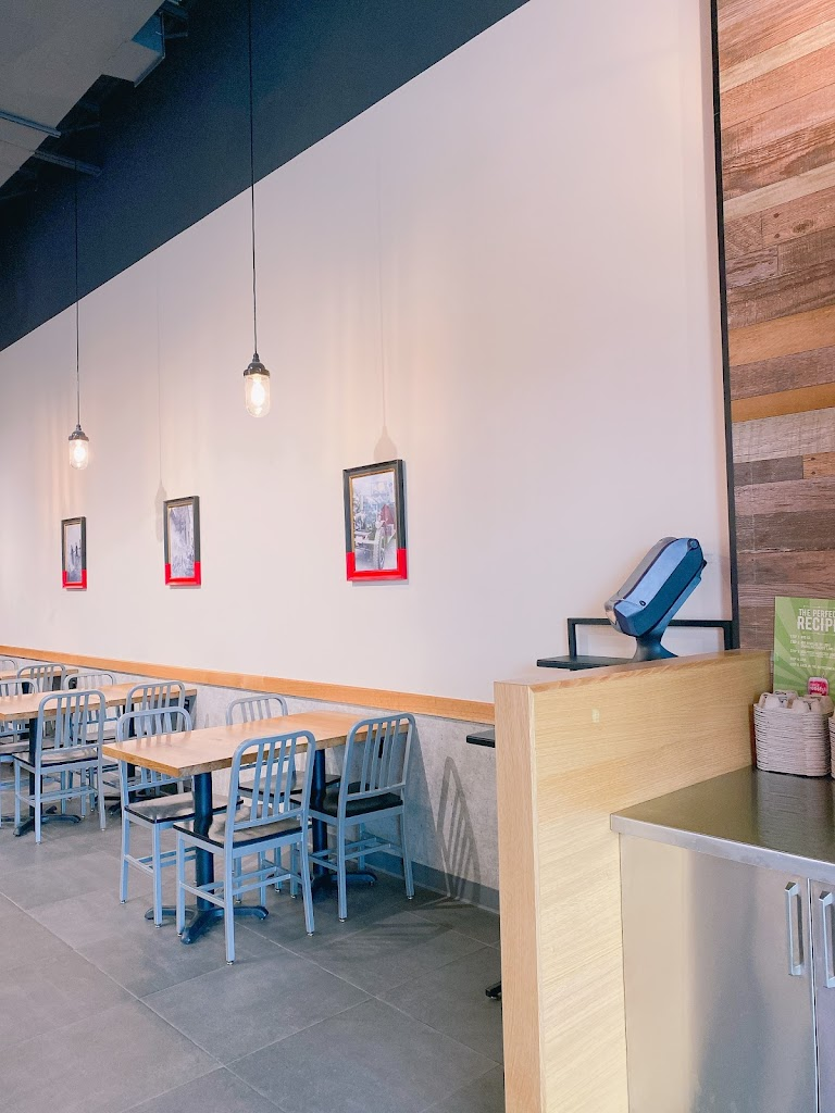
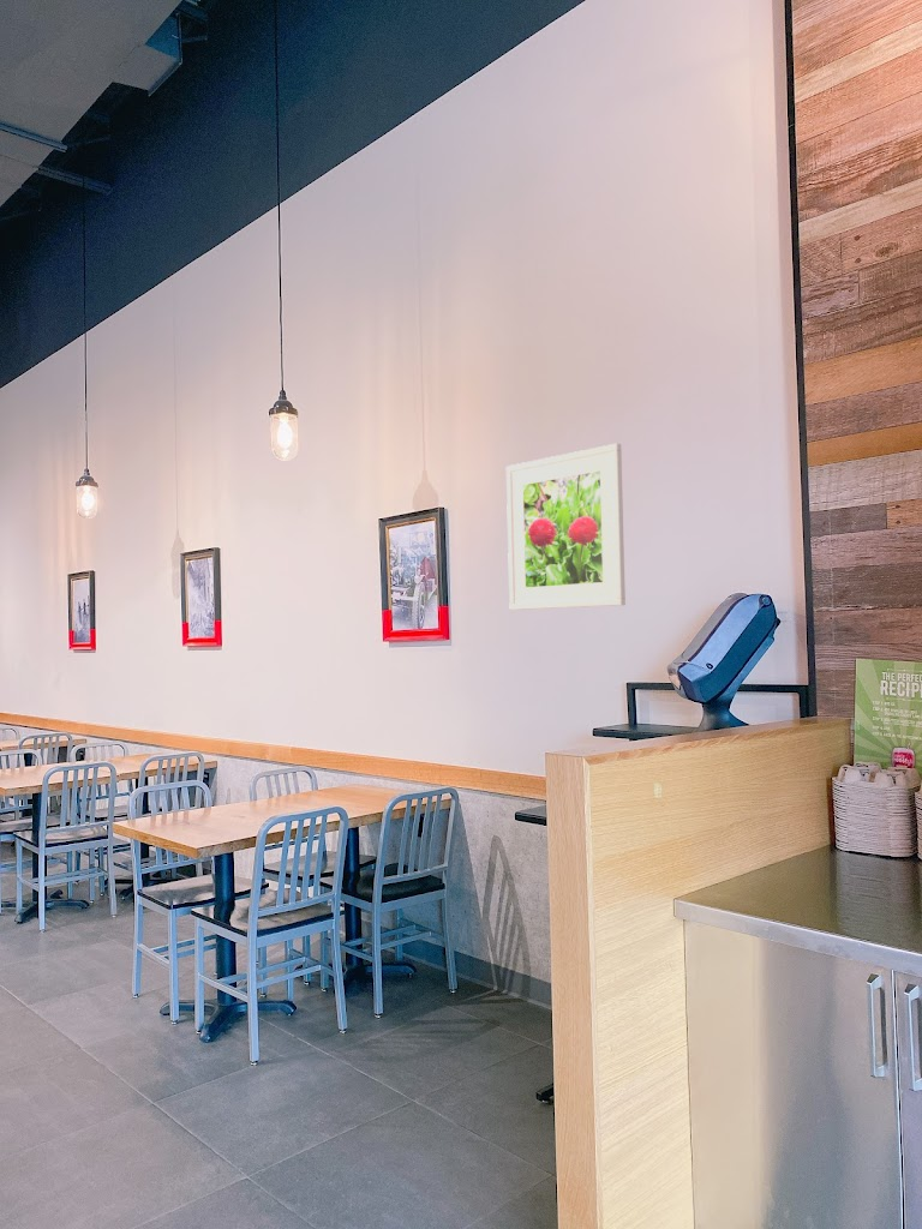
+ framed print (562, 530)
